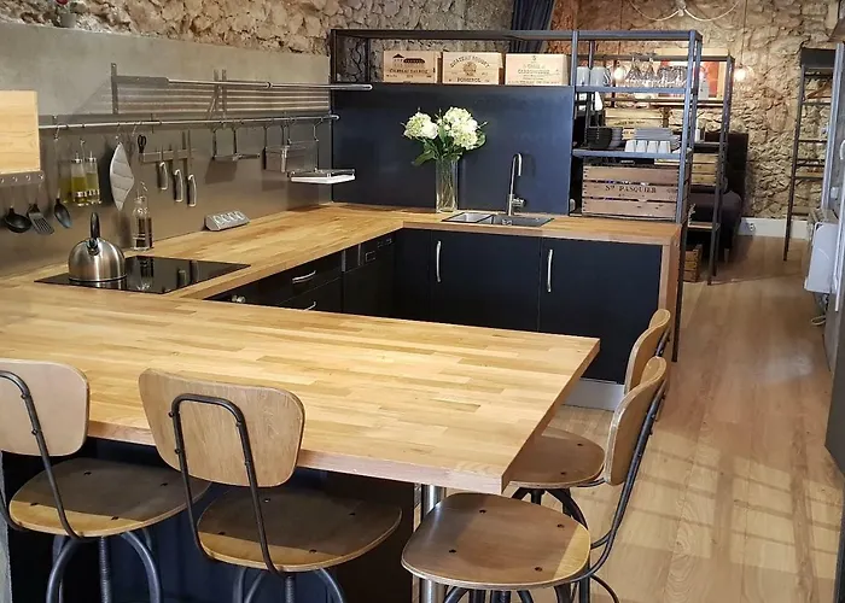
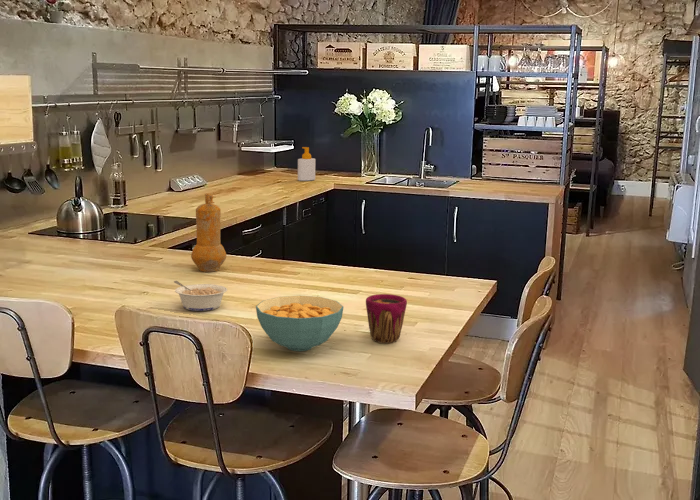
+ pepper mill (208, 232)
+ cup (386, 320)
+ cereal bowl (299, 326)
+ legume (199, 296)
+ soap bottle (306, 163)
